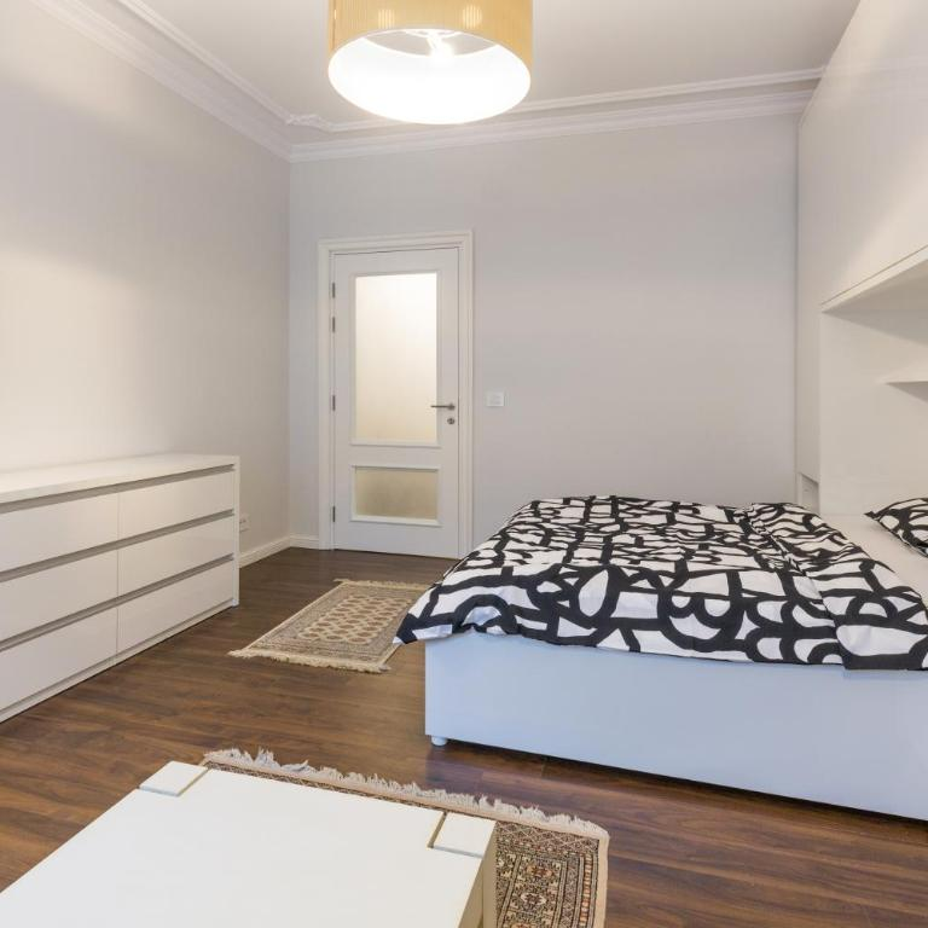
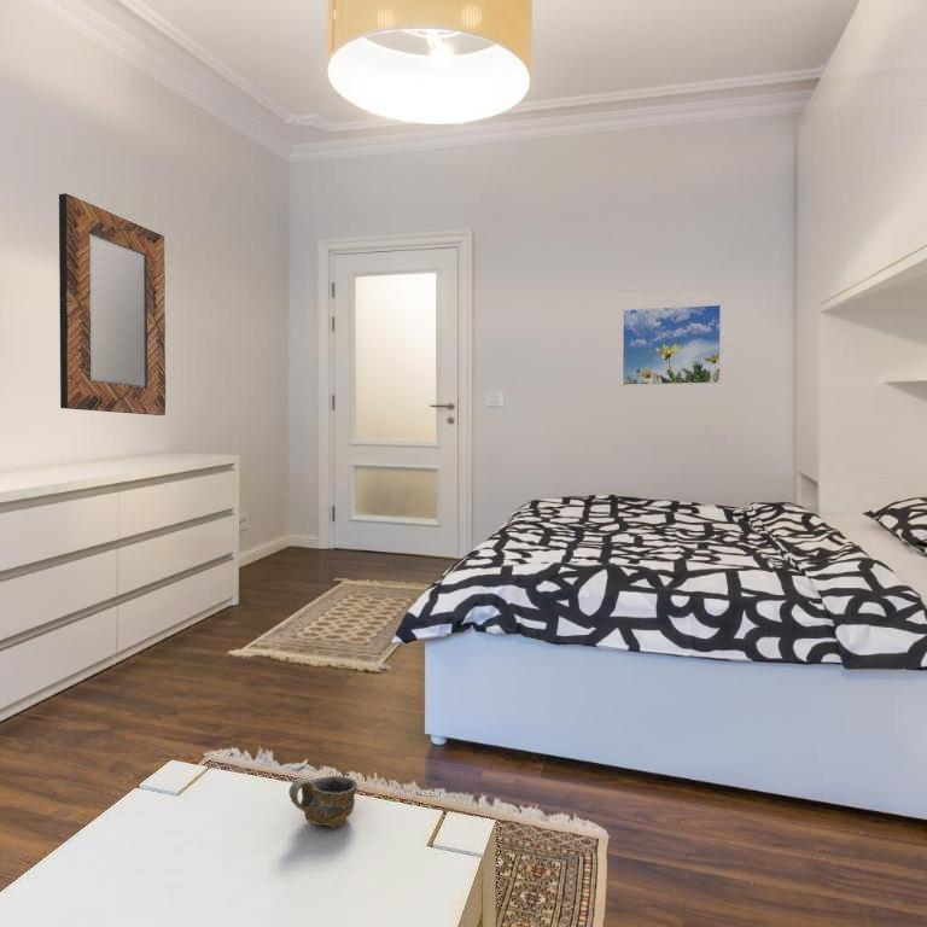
+ home mirror (117, 314)
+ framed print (670, 345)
+ cup (323, 795)
